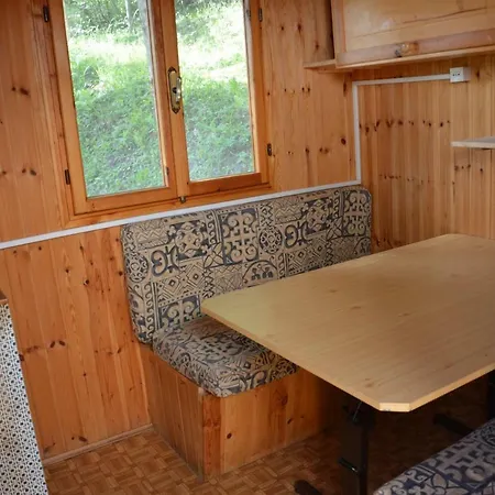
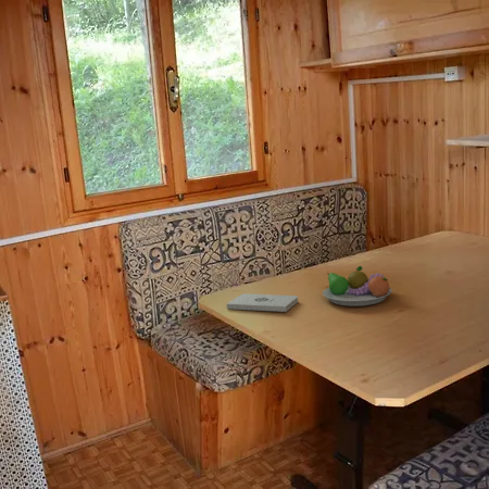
+ notepad (263, 302)
+ fruit bowl (354, 284)
